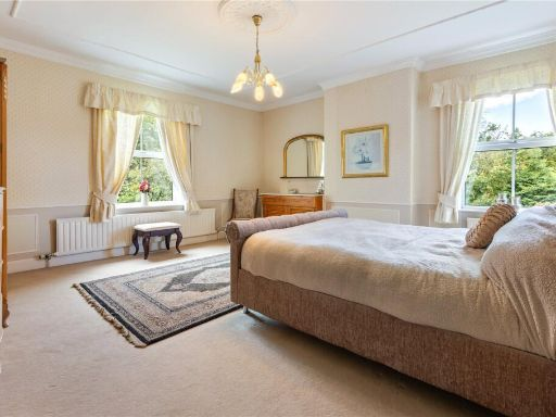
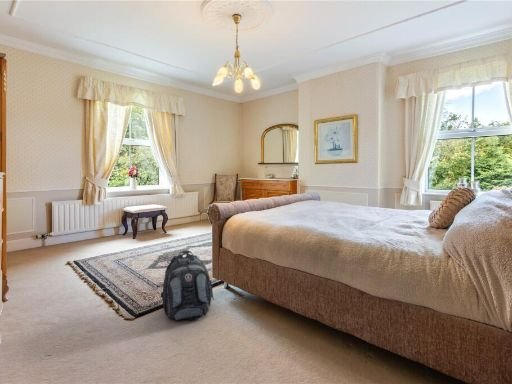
+ backpack (187, 280)
